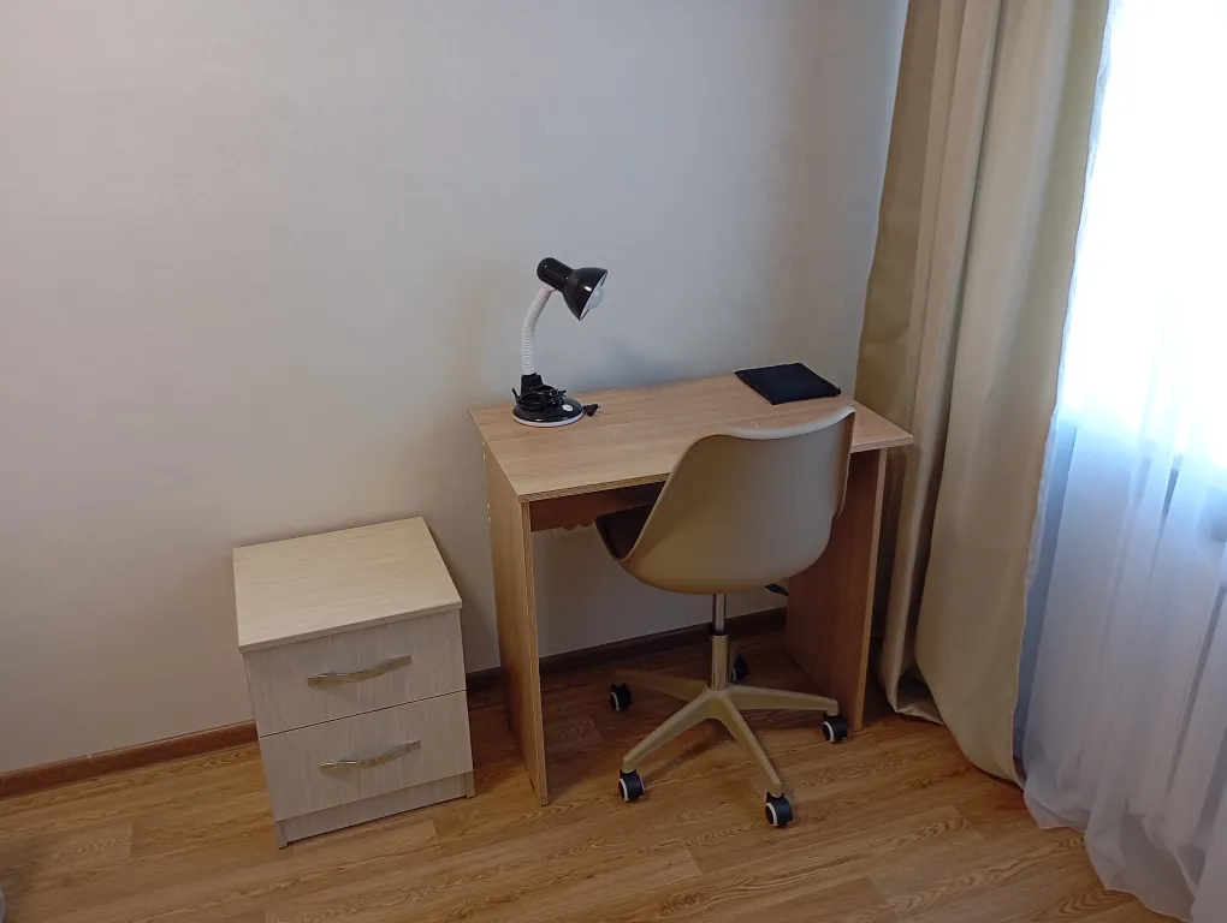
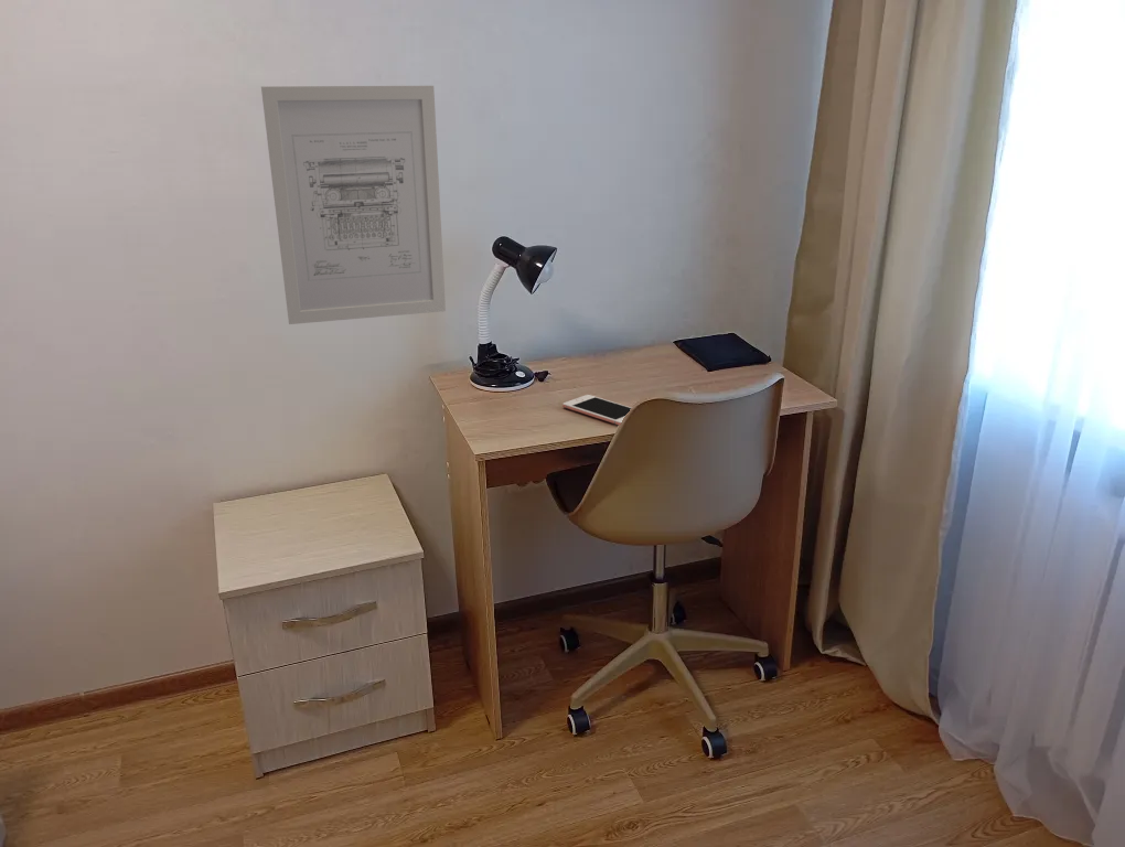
+ cell phone (603, 409)
+ wall art (360, 206)
